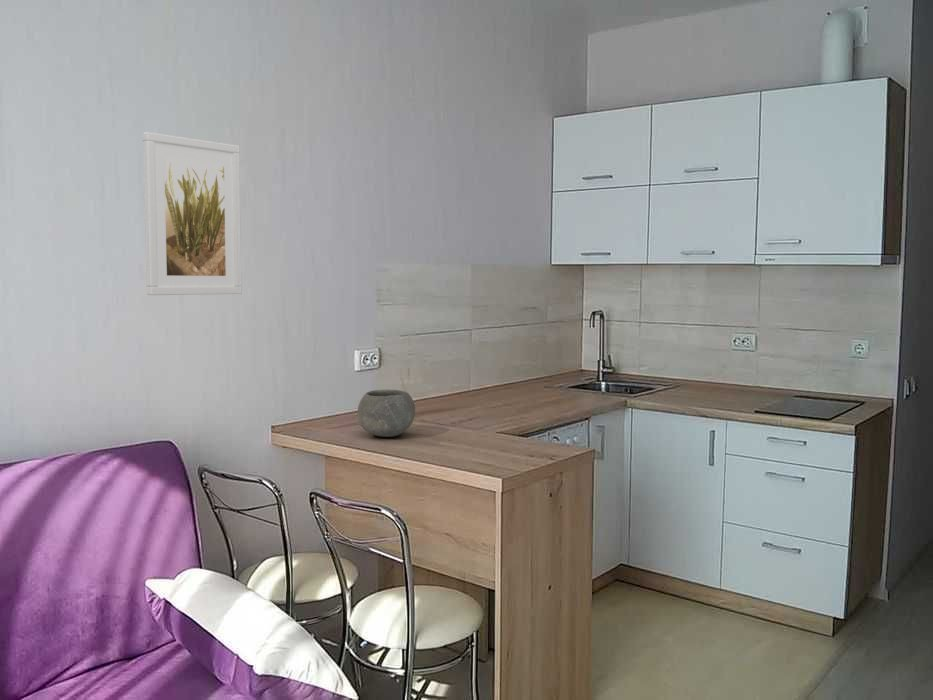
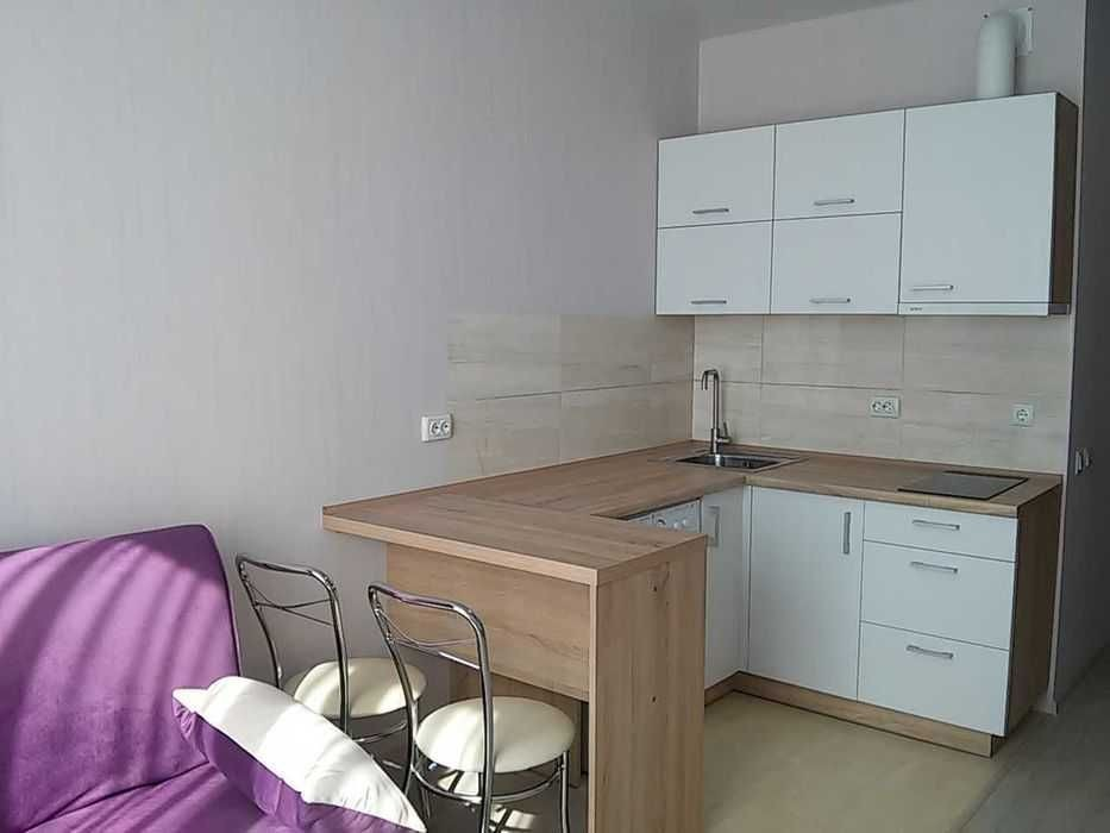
- bowl (386, 413)
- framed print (194, 217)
